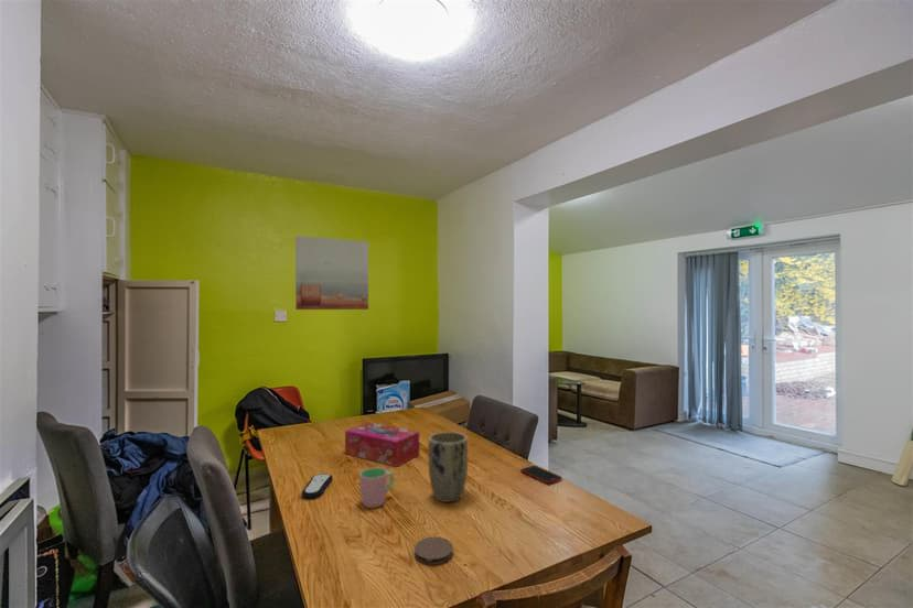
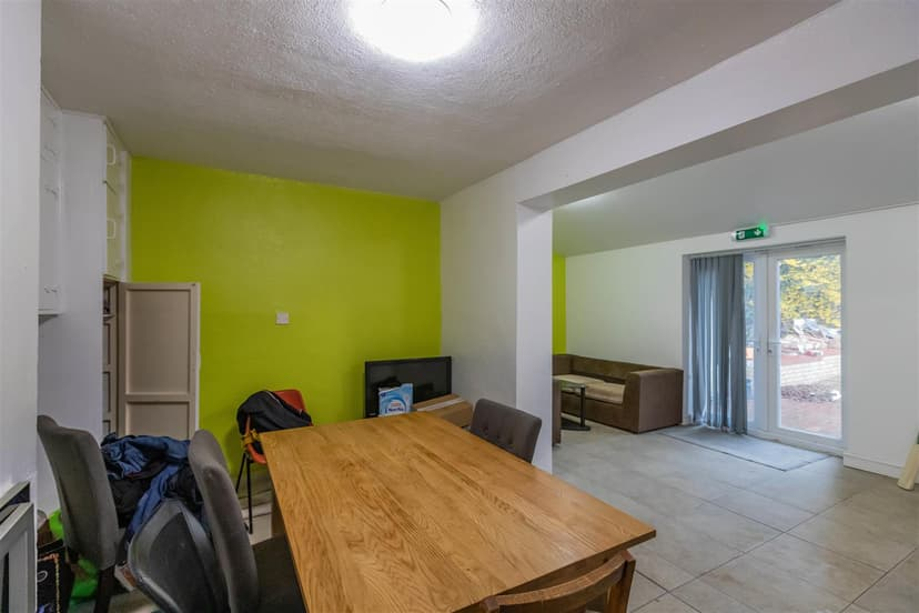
- cell phone (540, 474)
- tissue box (382, 443)
- wall art (333, 274)
- remote control (316, 485)
- coaster (433, 550)
- plant pot (448, 466)
- cup (377, 486)
